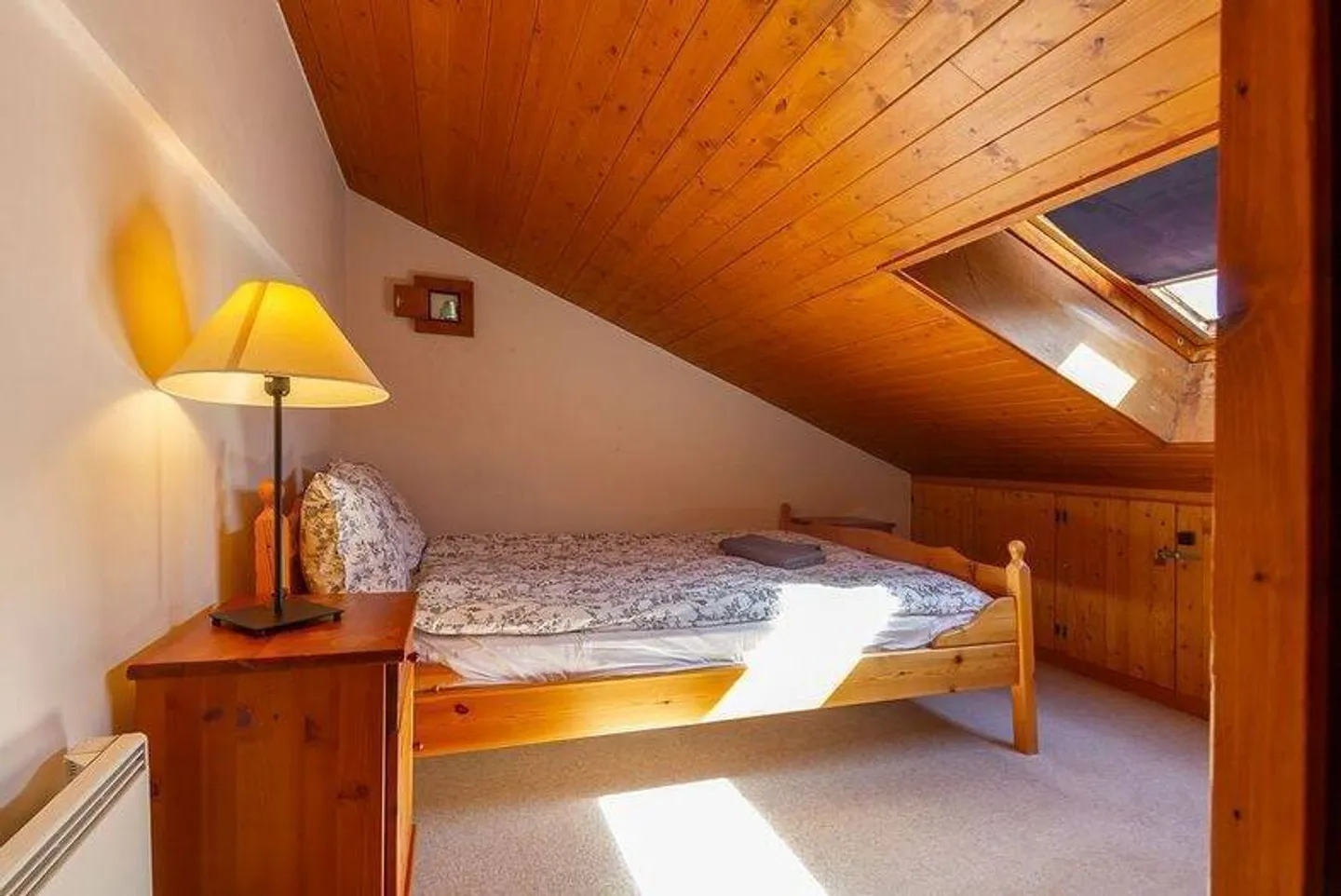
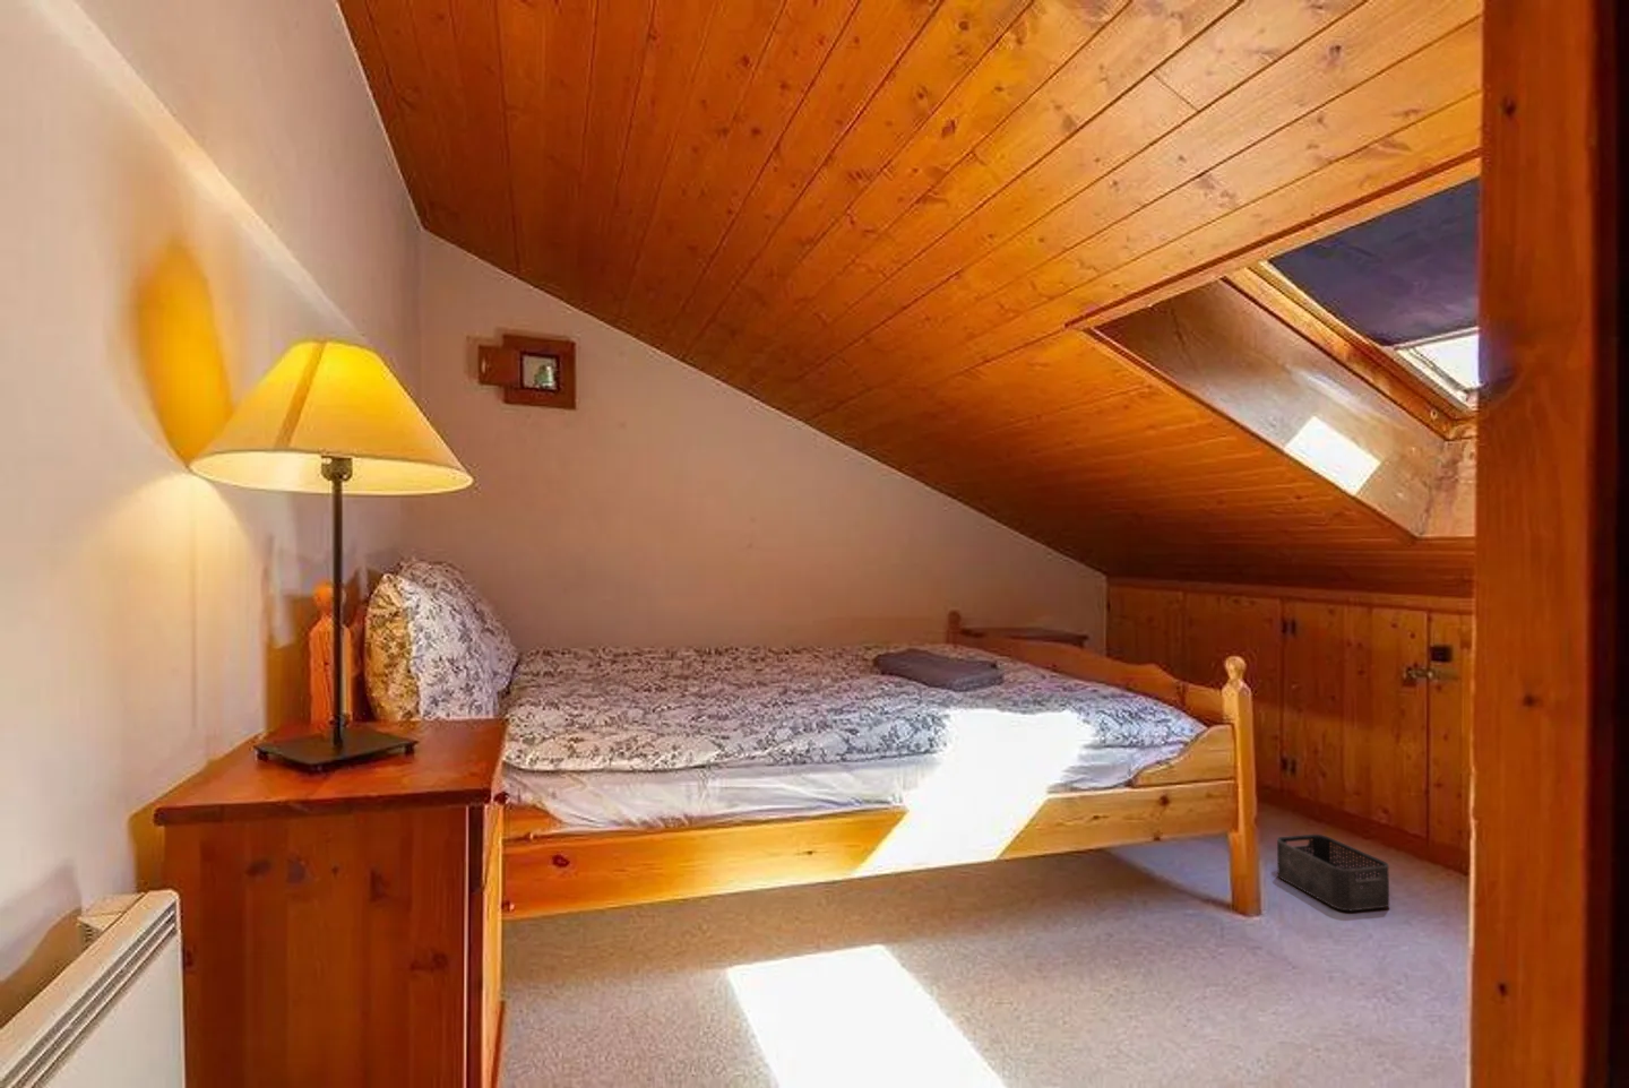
+ storage bin (1330, 869)
